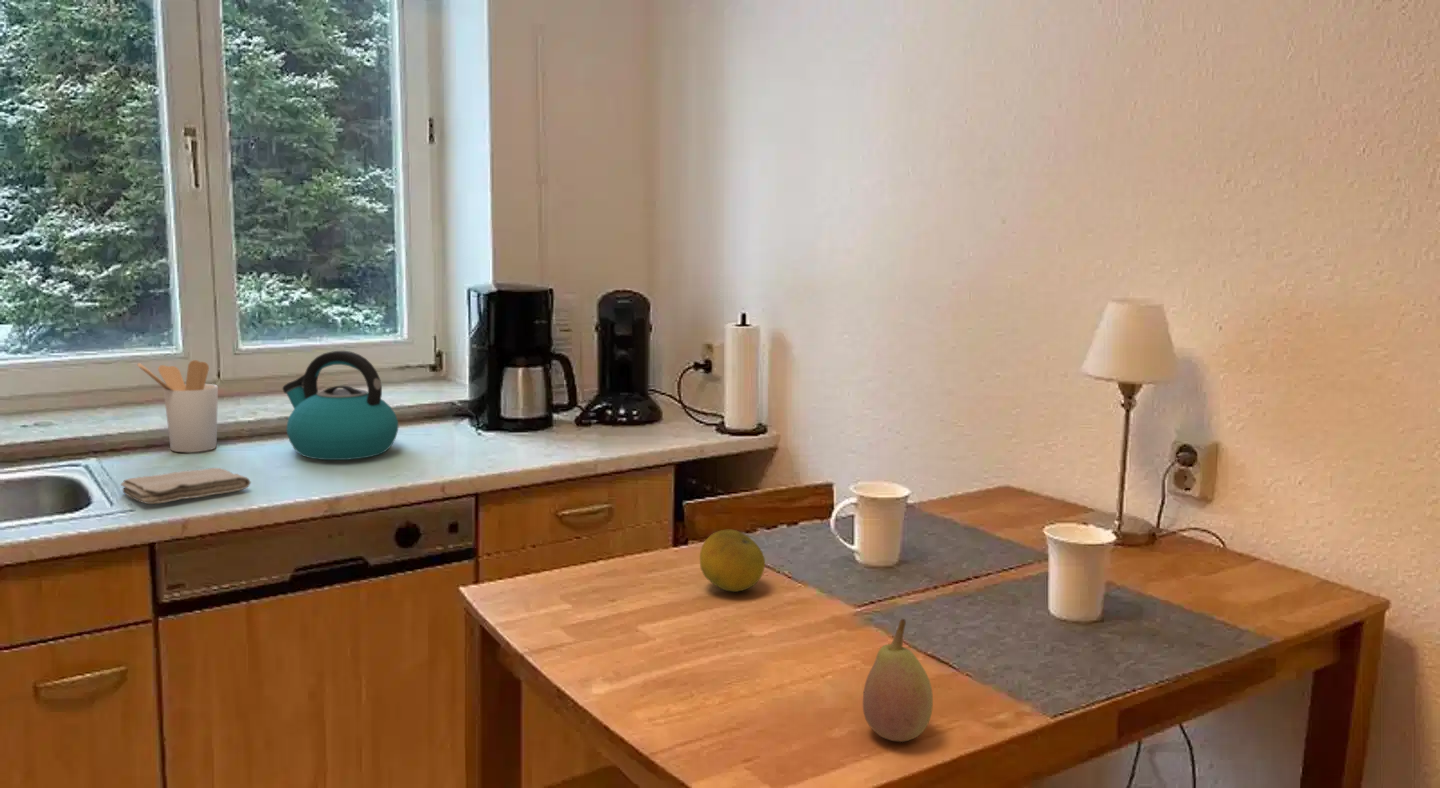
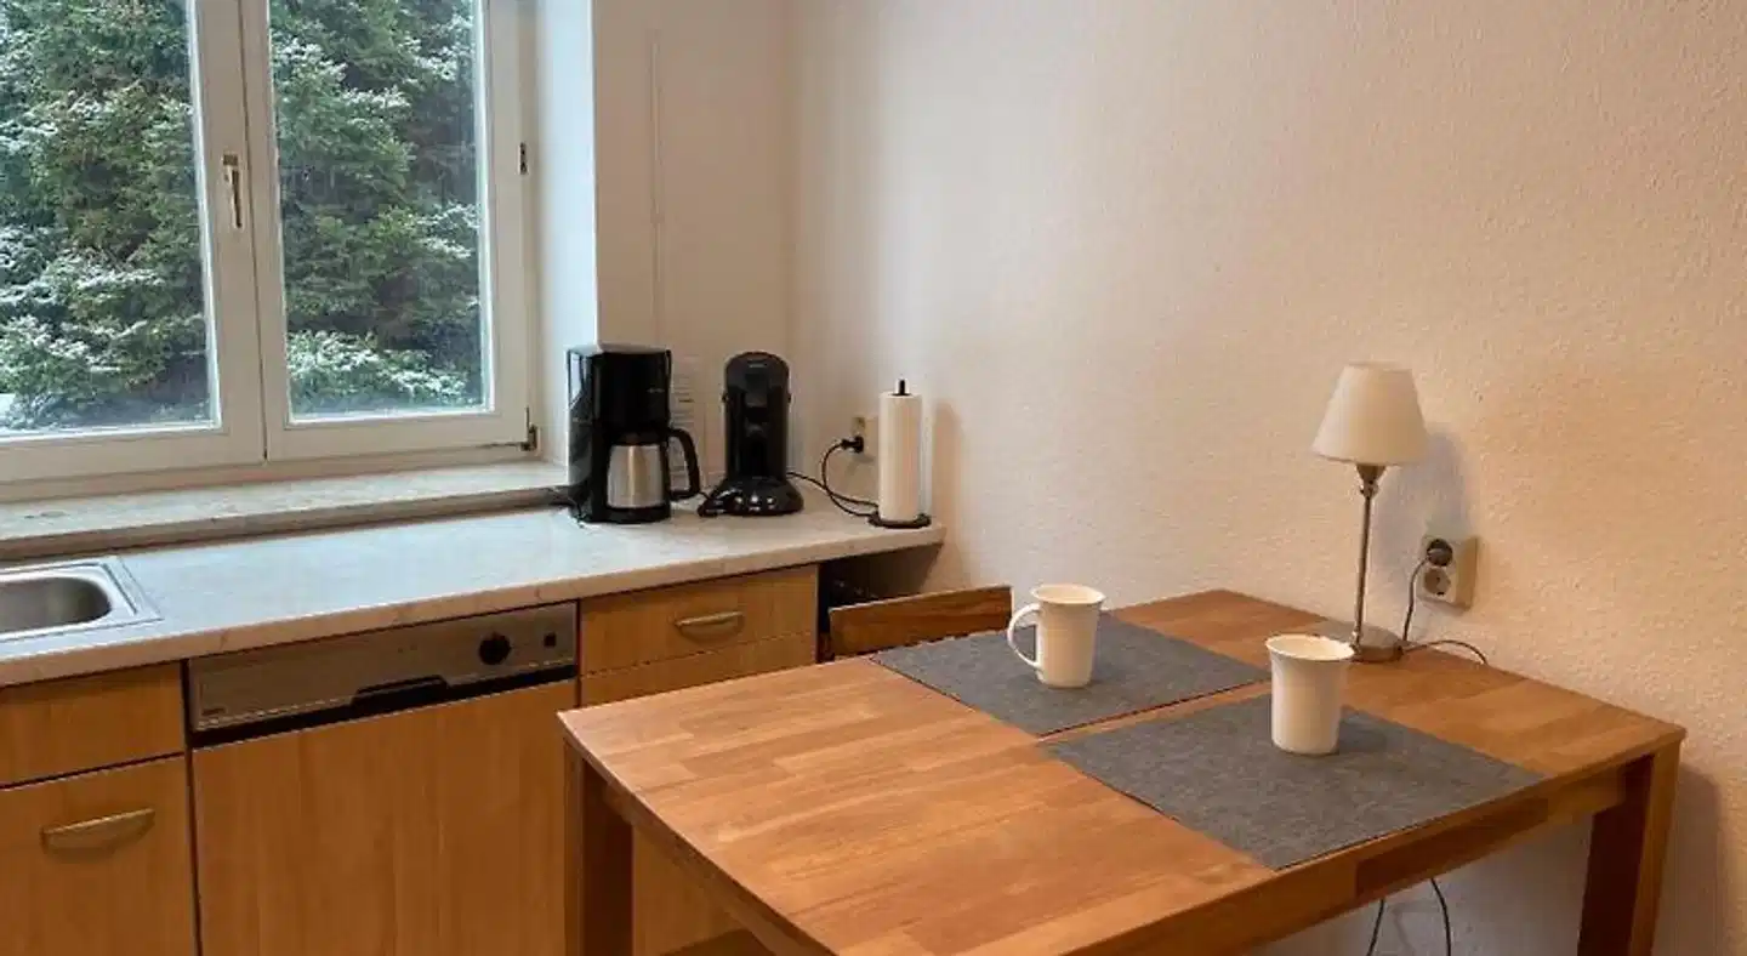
- utensil holder (177, 404)
- washcloth (185, 483)
- fruit (732, 560)
- fruit (898, 678)
- kettle (335, 401)
